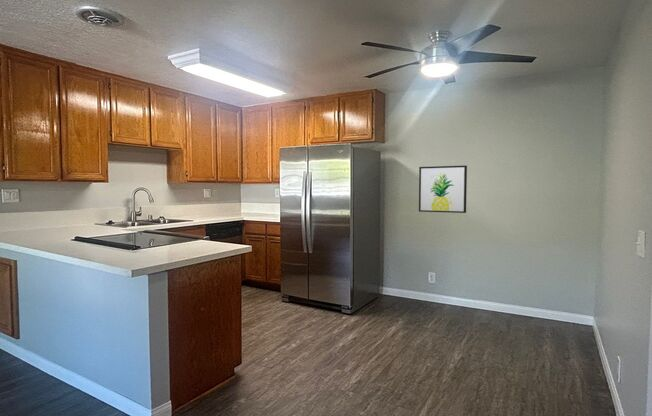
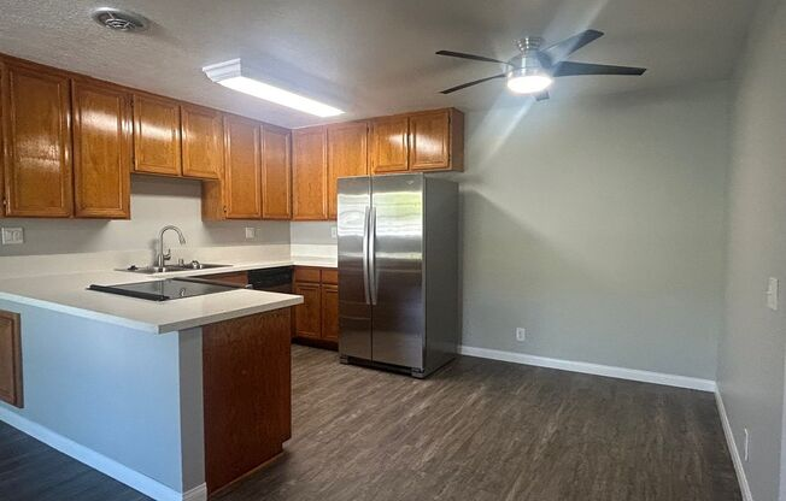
- wall art (442, 189)
